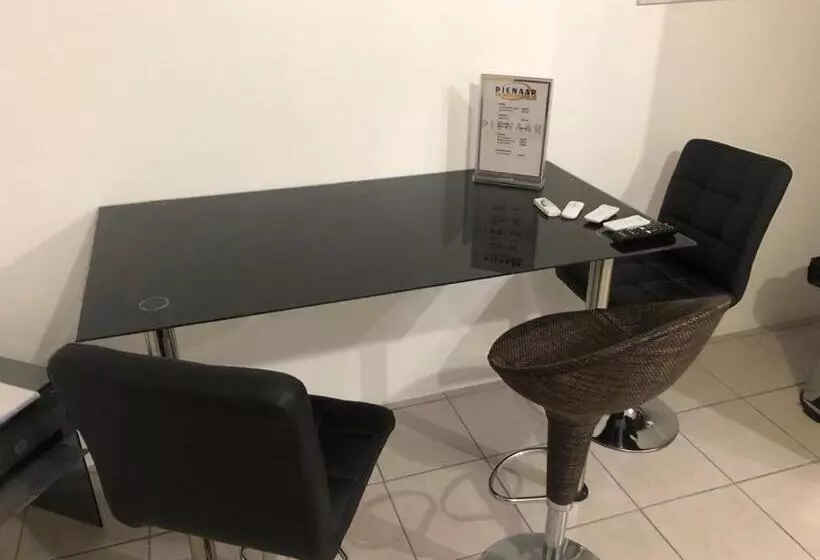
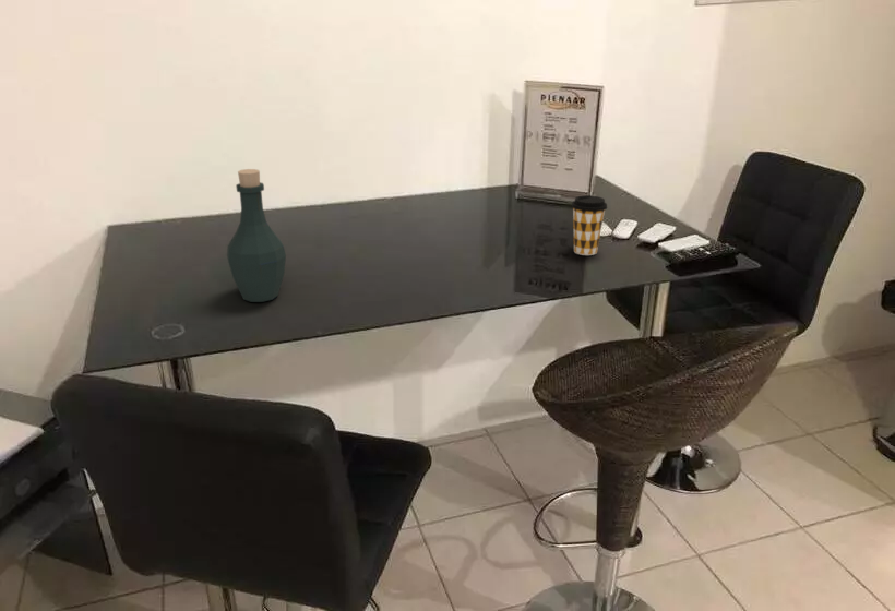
+ coffee cup (587, 226)
+ bottle (254, 235)
